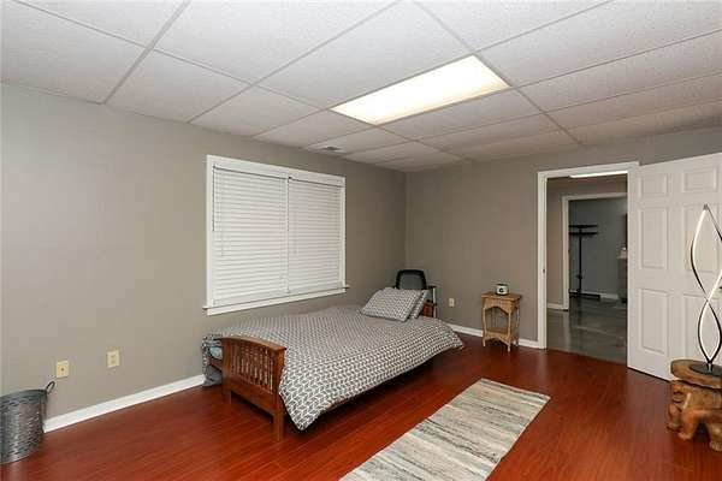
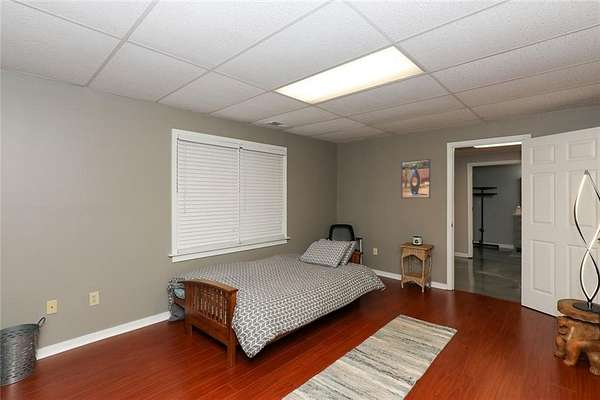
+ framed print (415, 179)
